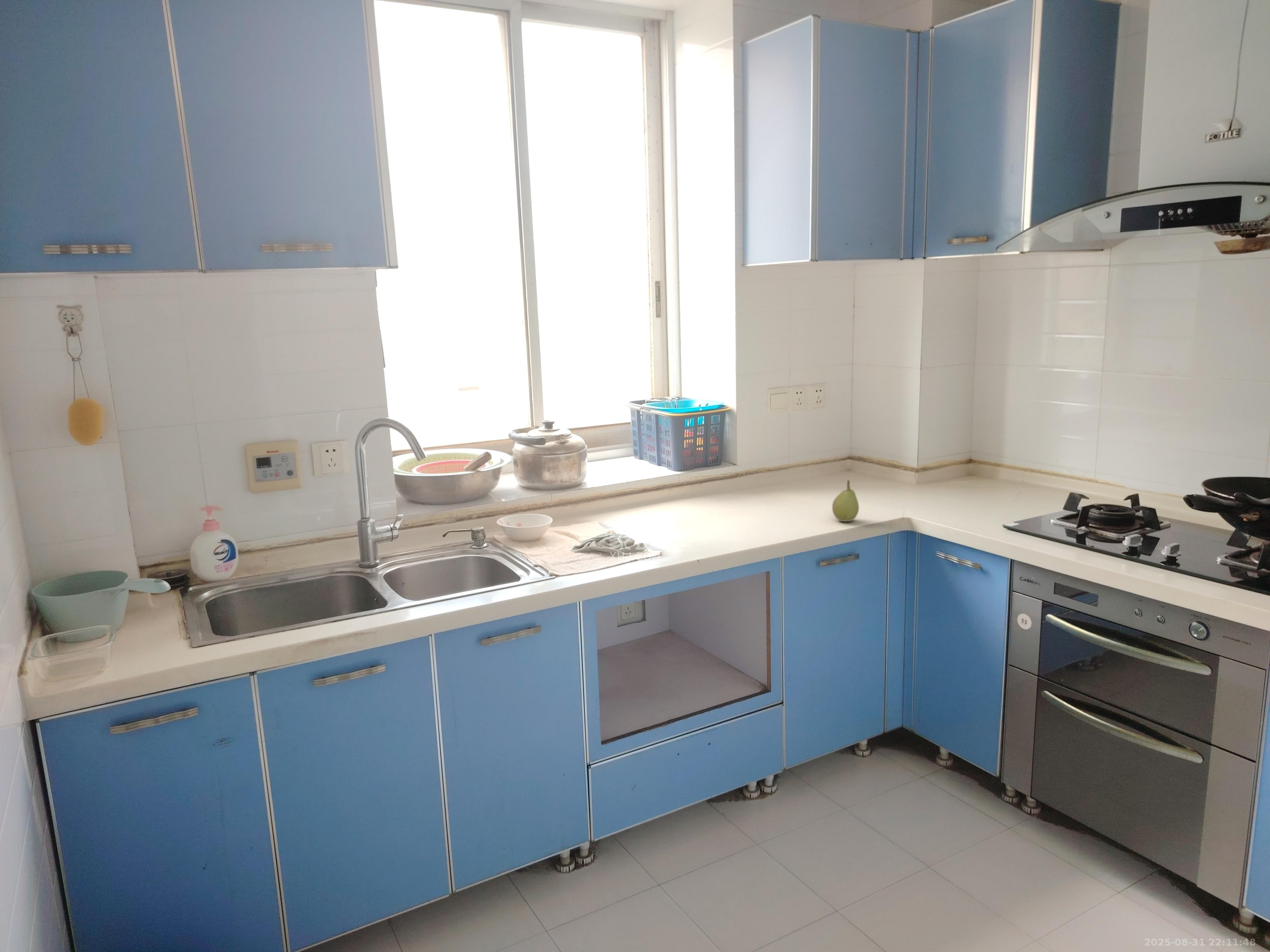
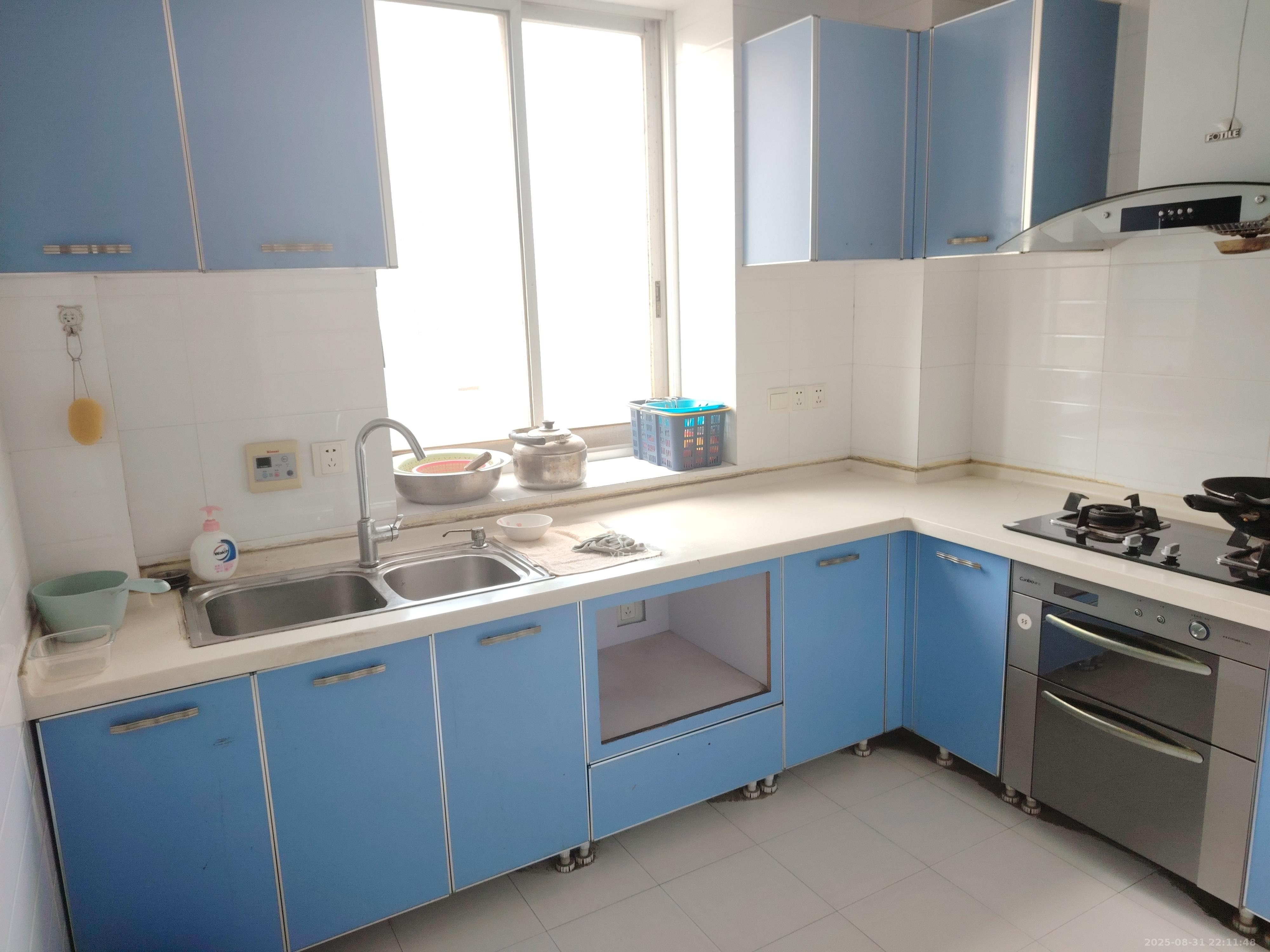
- fruit (846, 500)
